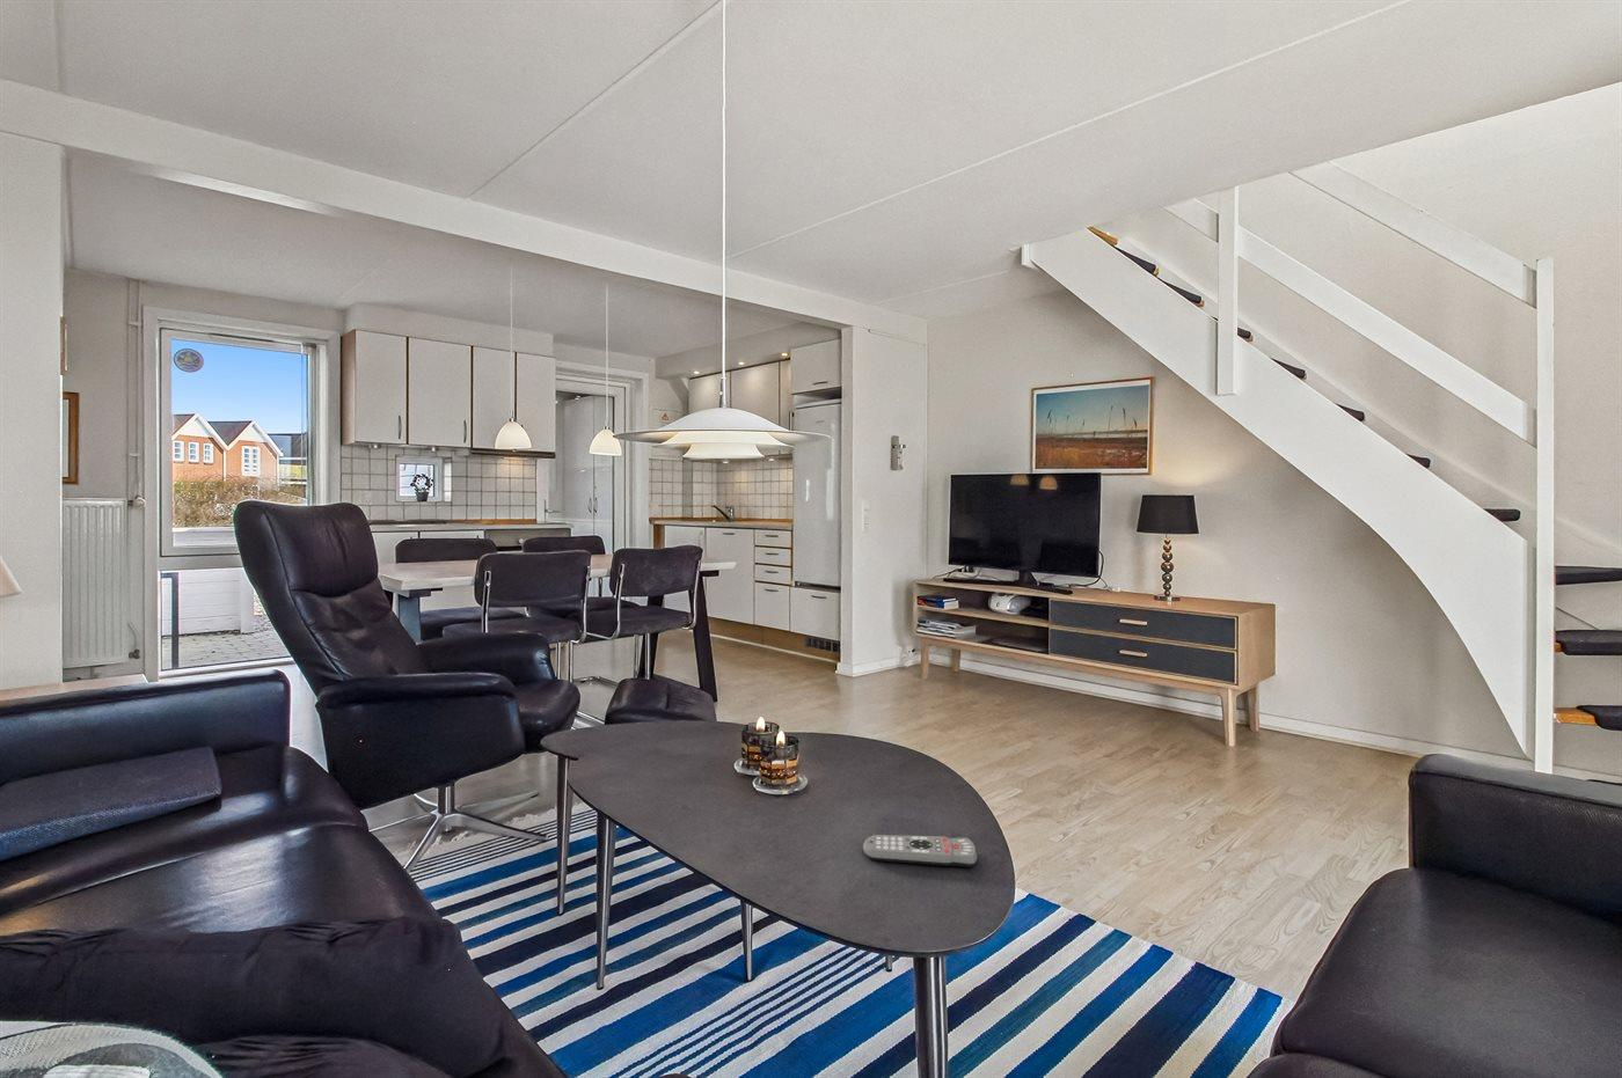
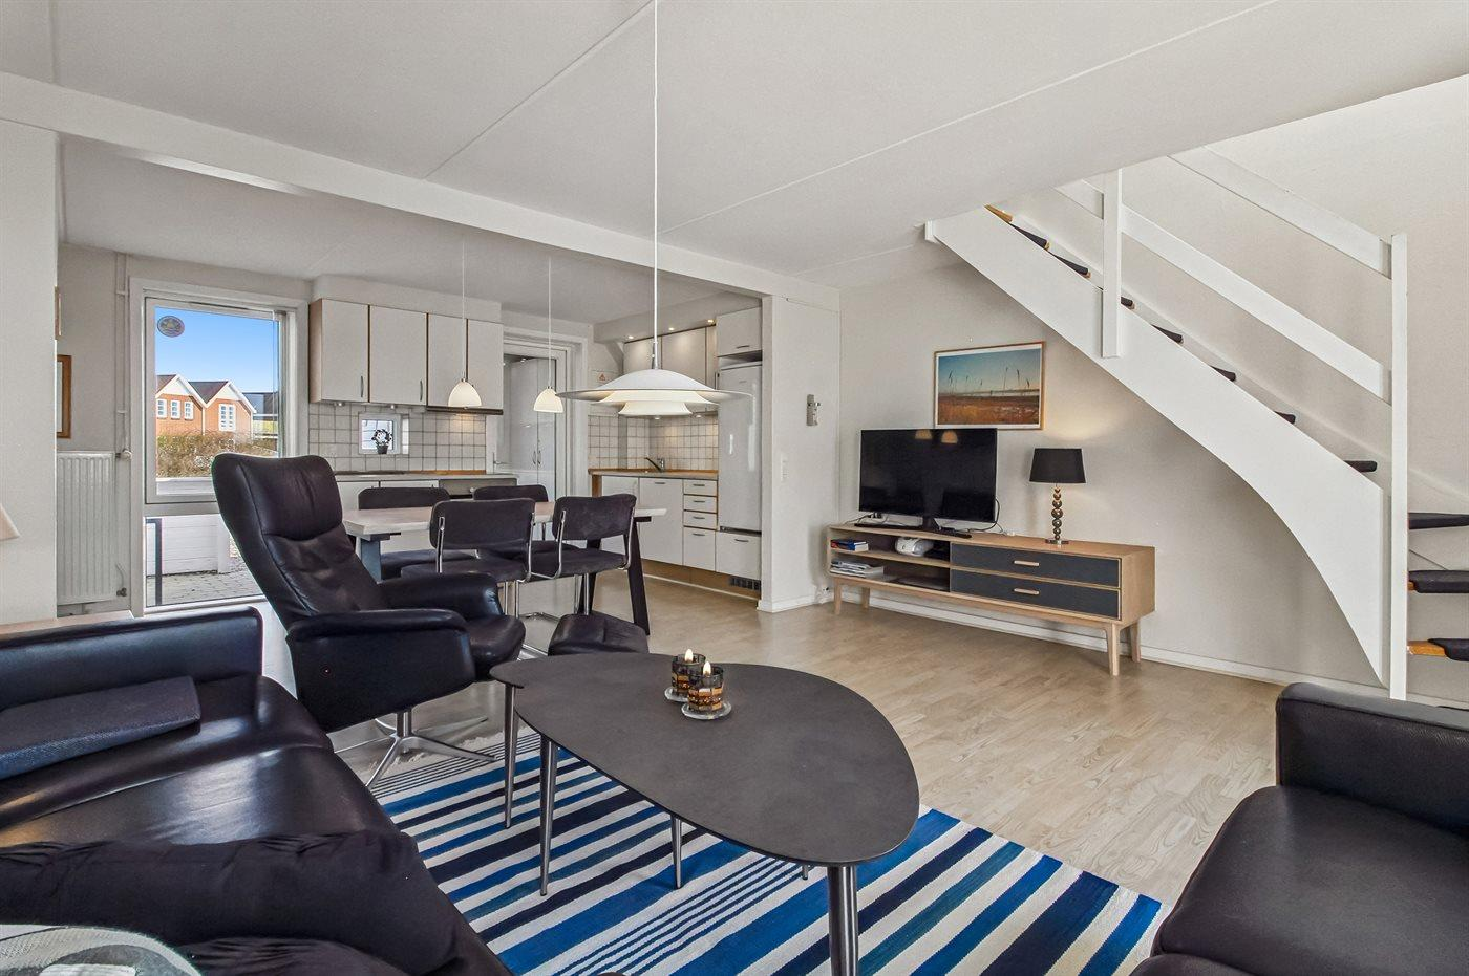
- remote control (919, 849)
